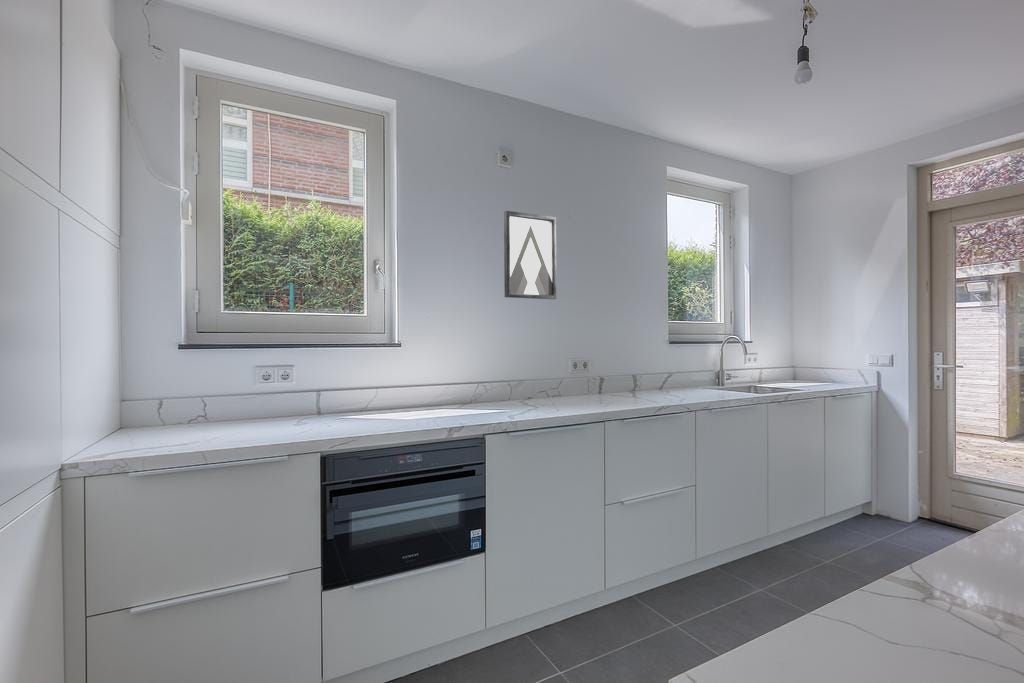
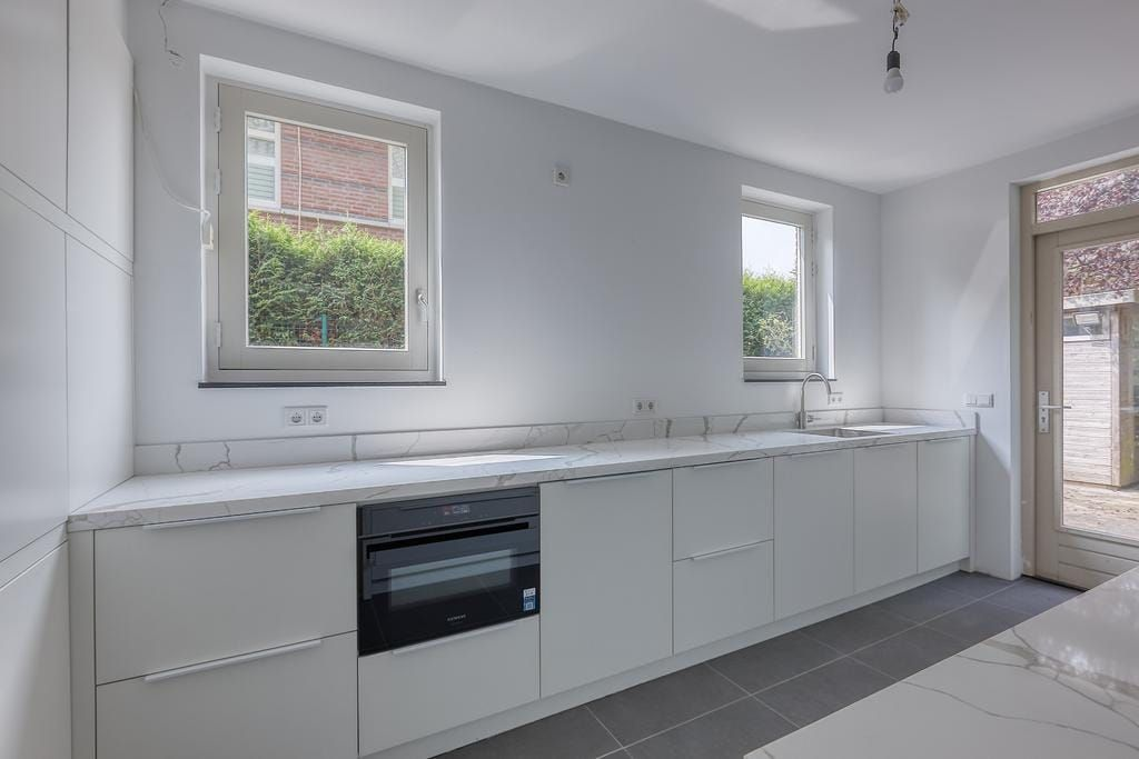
- wall art (530, 256)
